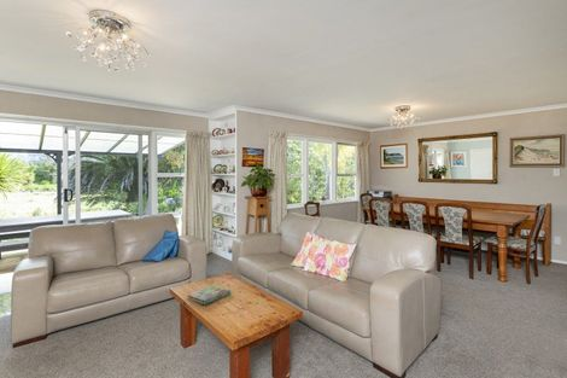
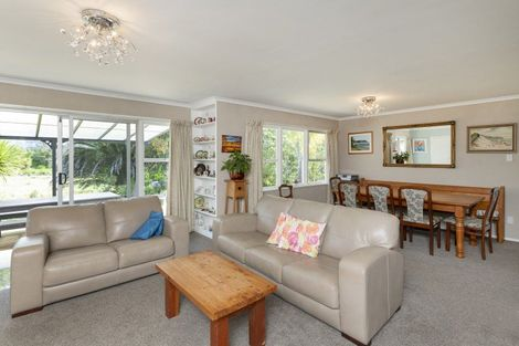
- book (209, 293)
